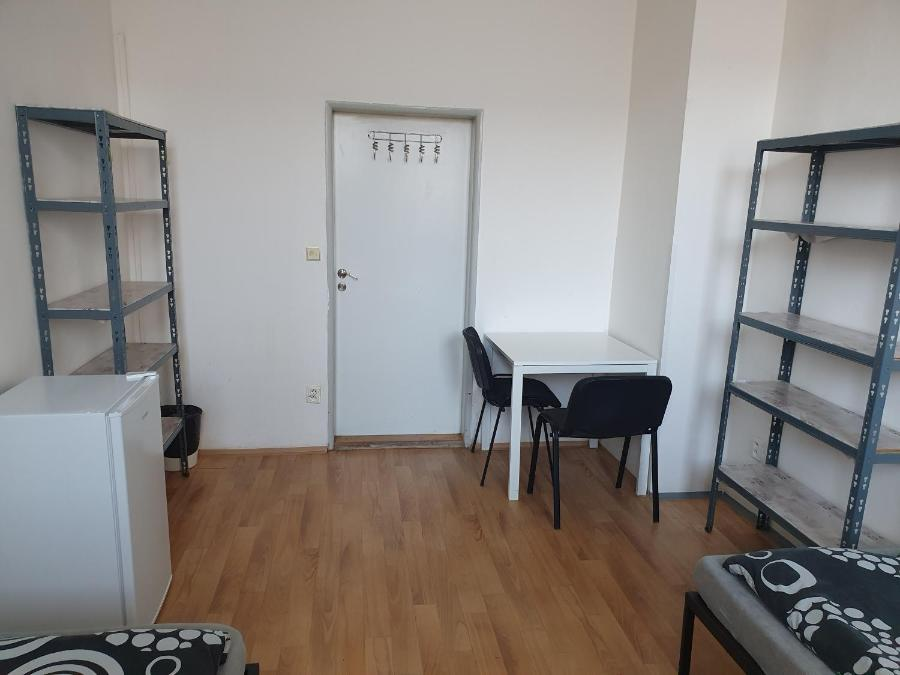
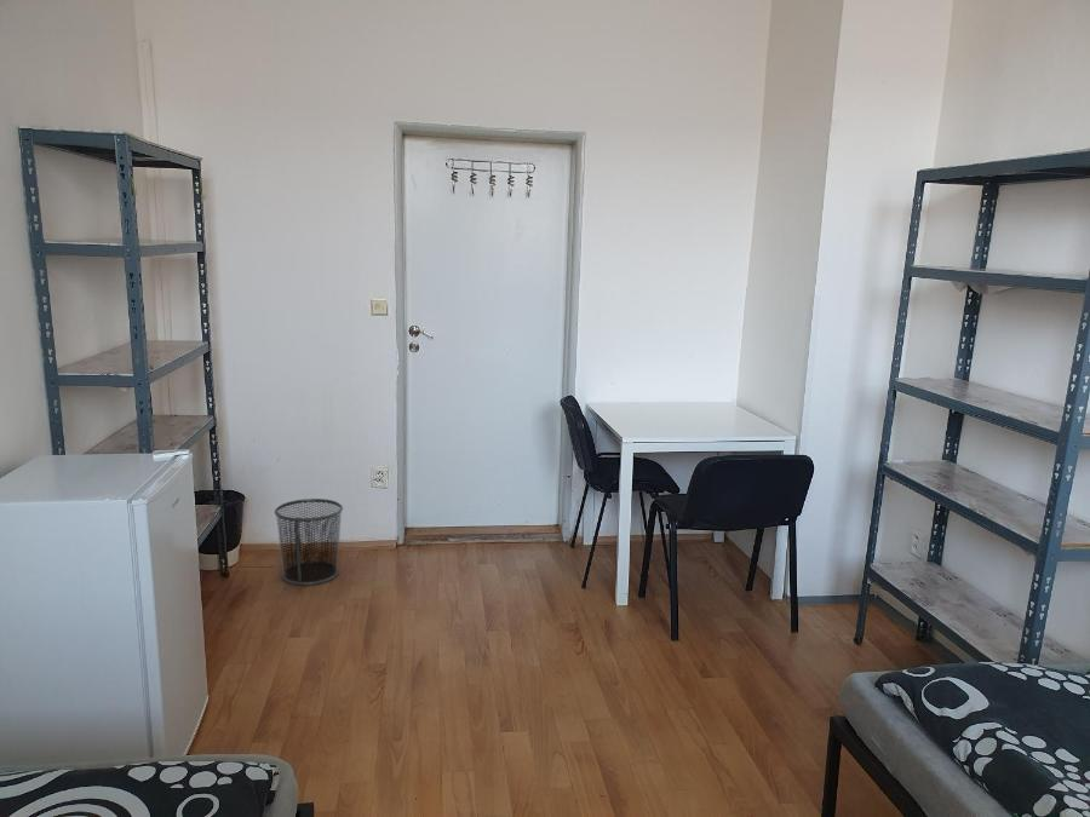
+ waste bin (309, 541)
